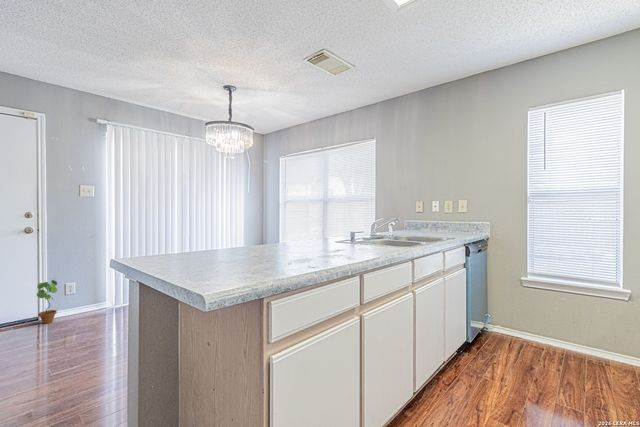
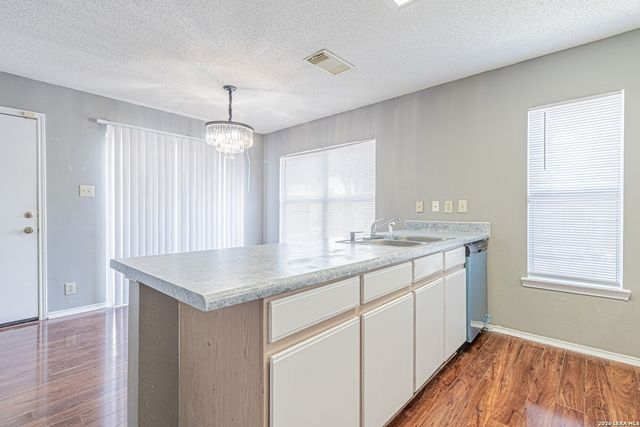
- potted plant (48, 301)
